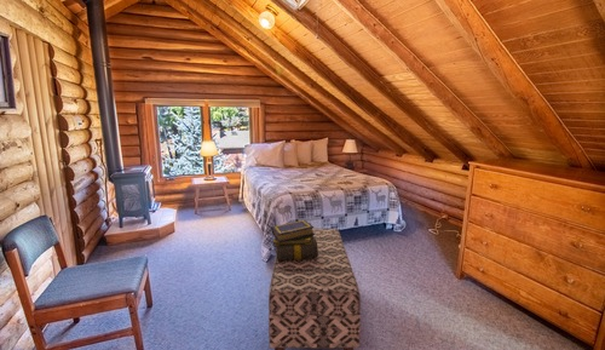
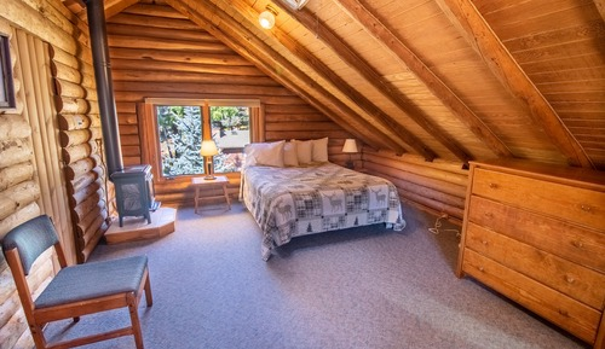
- stack of books (294, 240)
- bench (311, 285)
